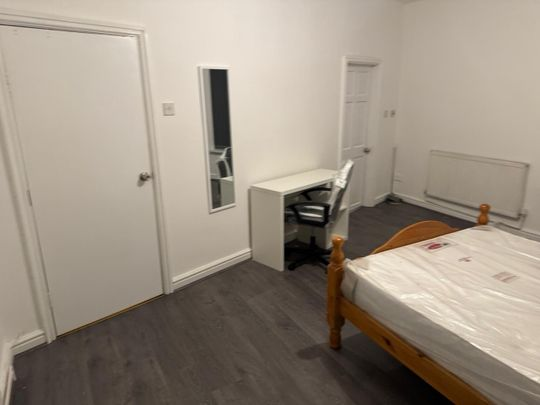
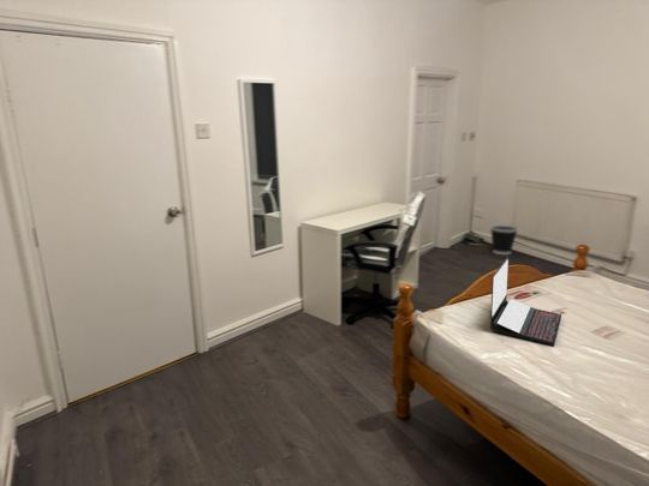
+ laptop (524, 304)
+ wastebasket (502, 239)
